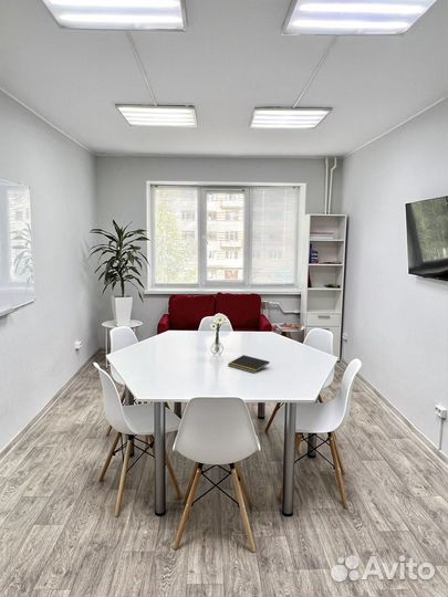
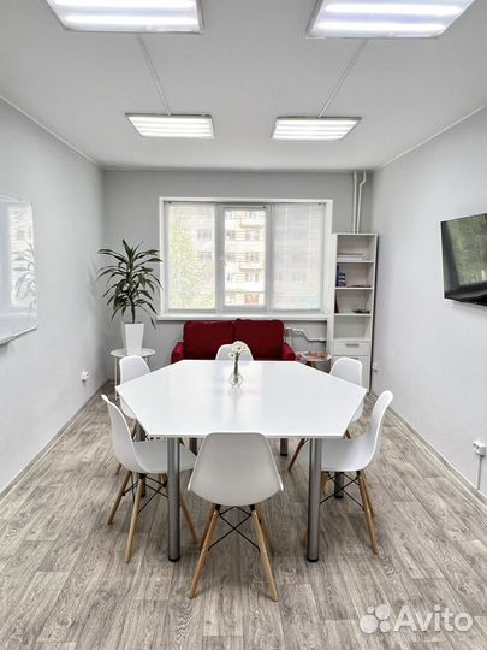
- notepad (248, 363)
